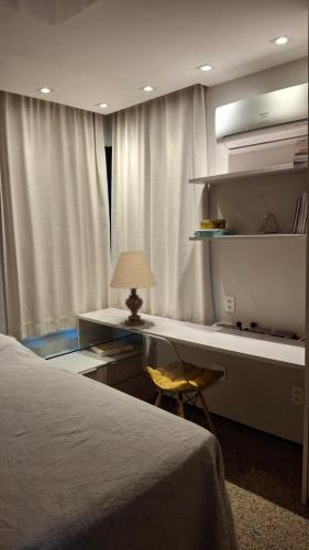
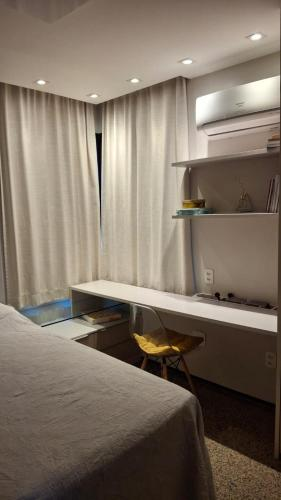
- table lamp (133, 288)
